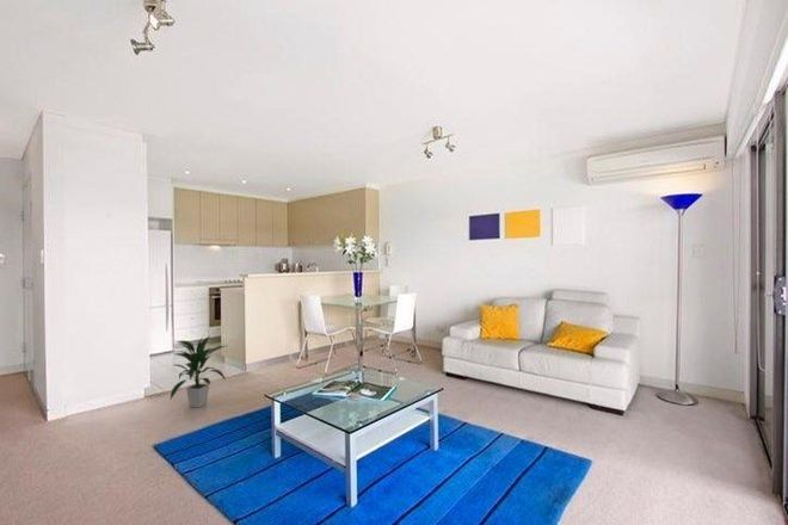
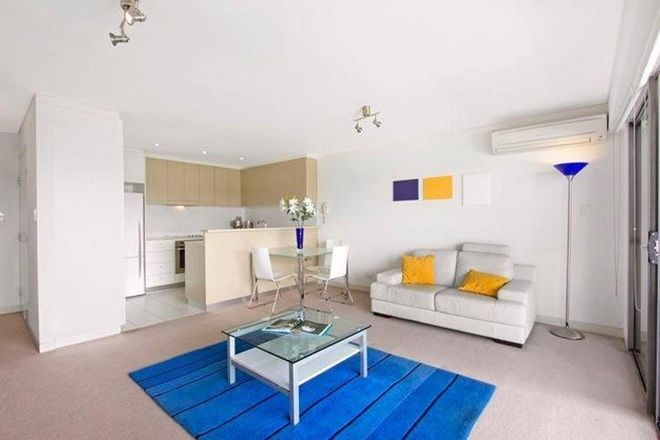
- indoor plant (195, 370)
